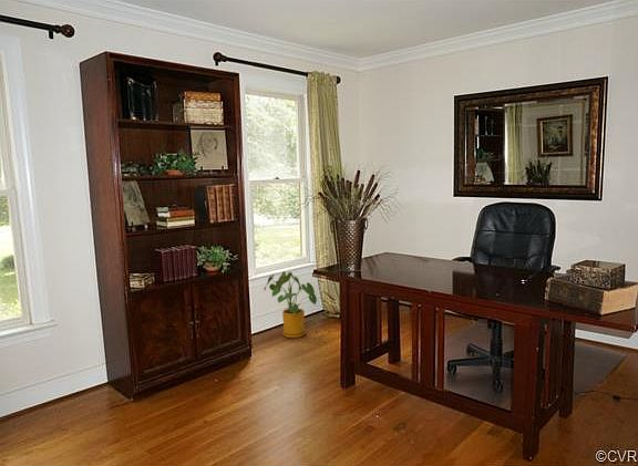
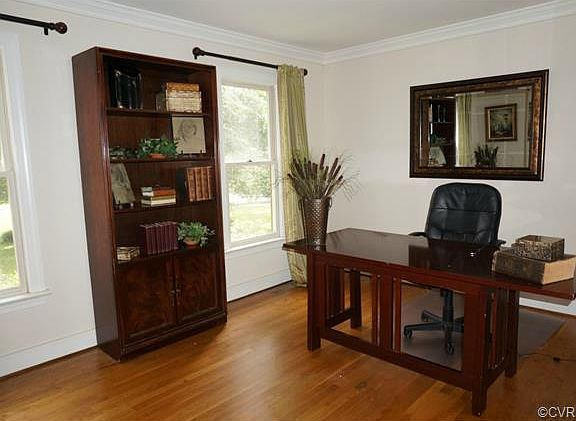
- house plant (290, 304)
